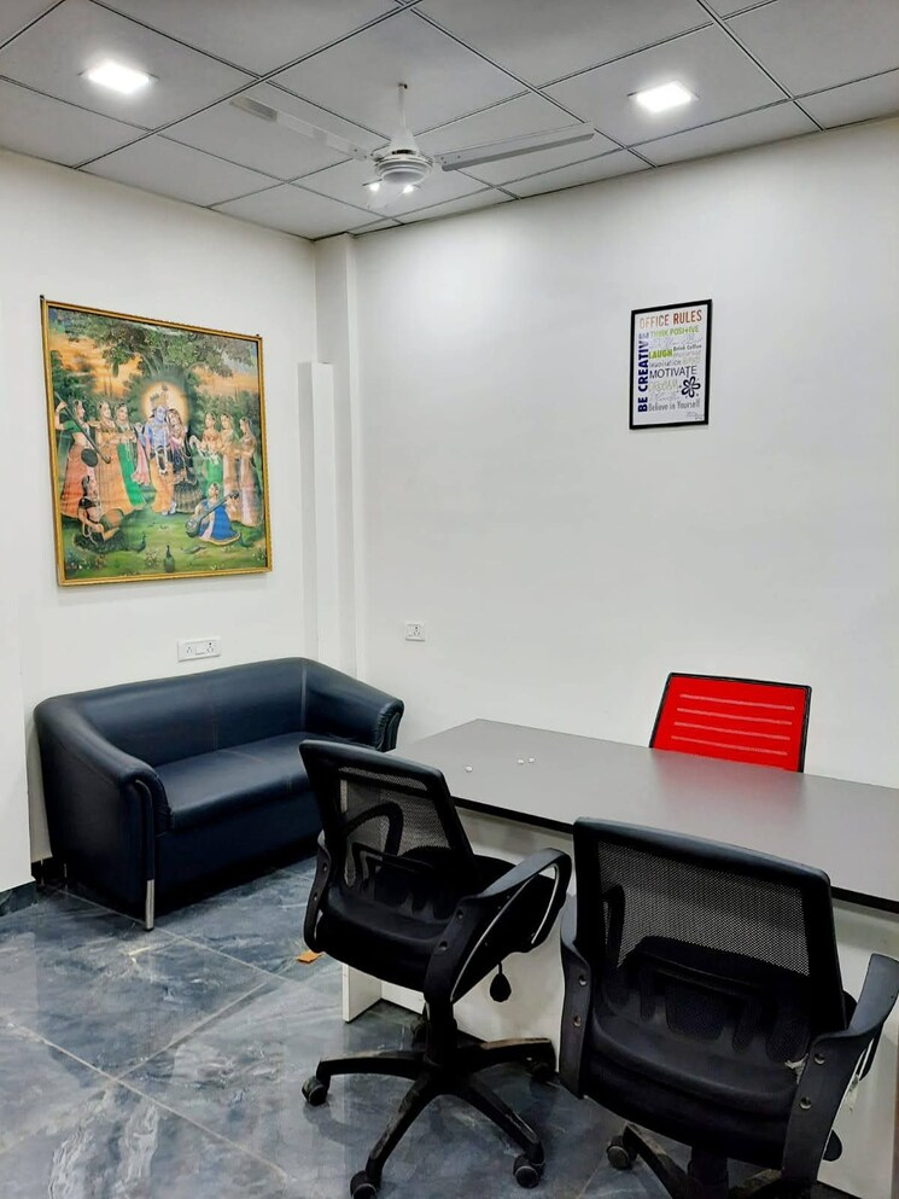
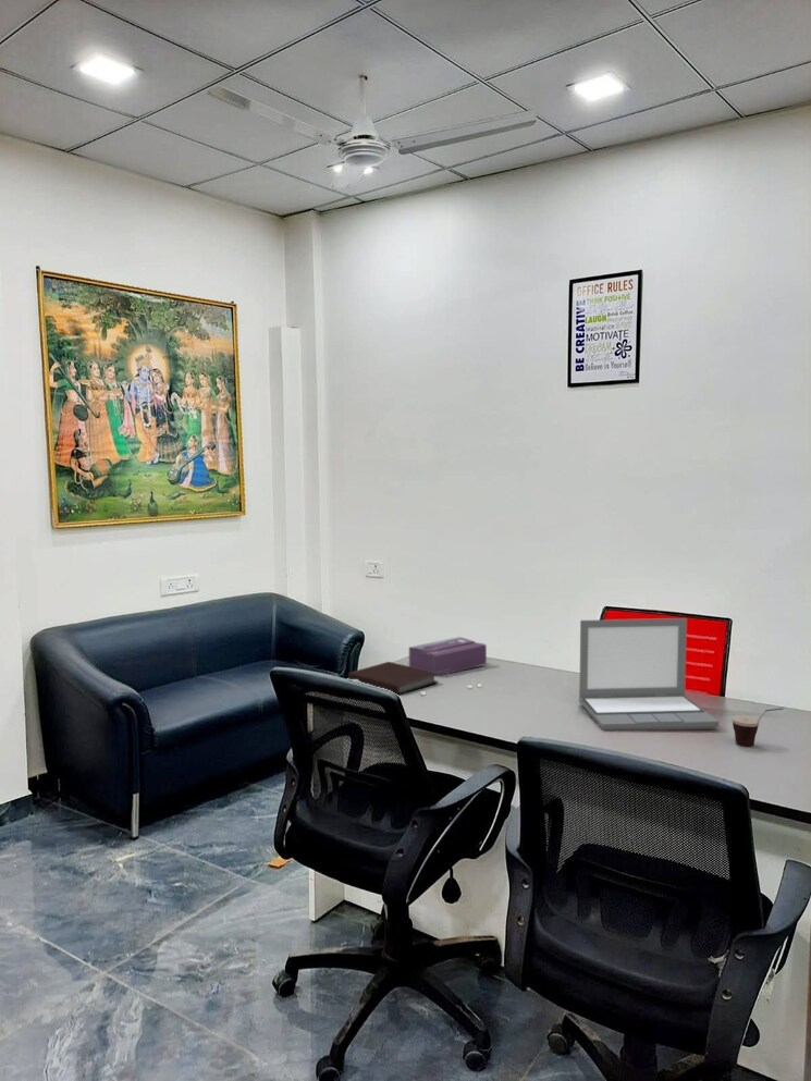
+ laptop (646, 672)
+ tissue box (447, 655)
+ cup (757, 724)
+ notebook (393, 677)
